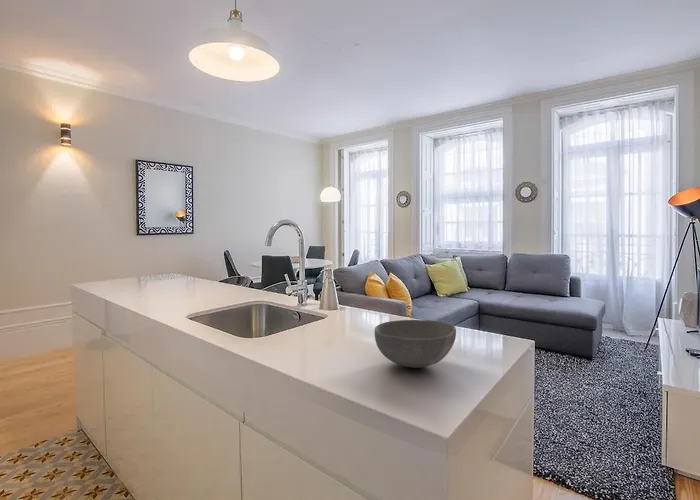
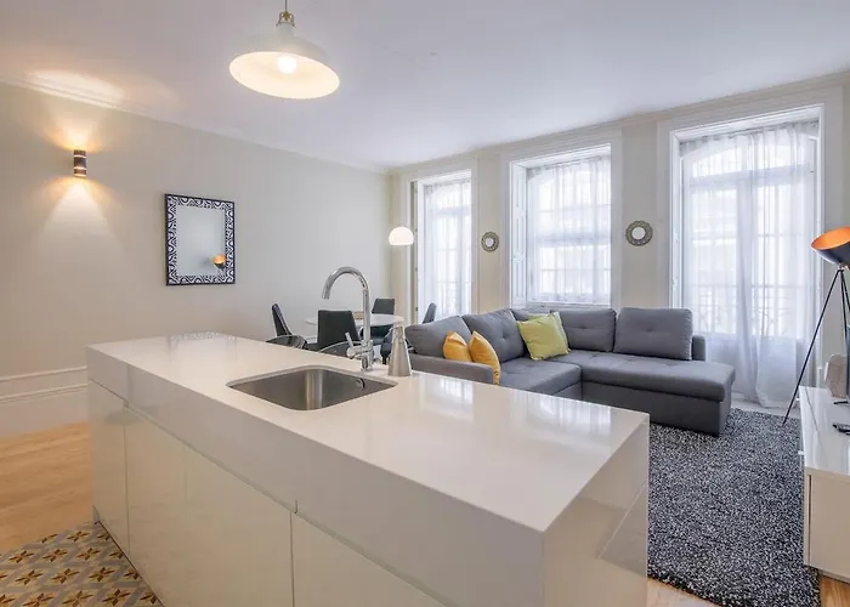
- bowl (414, 345)
